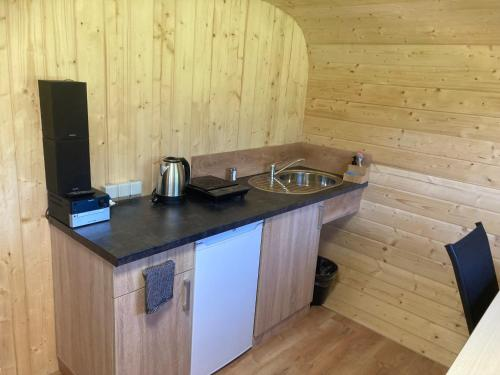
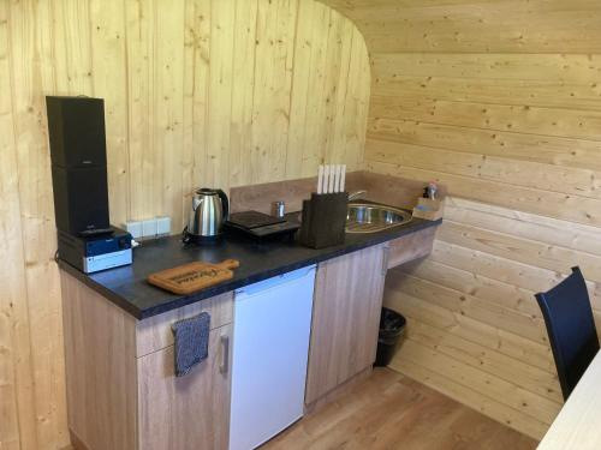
+ cutting board (202, 272)
+ knife block (323, 203)
